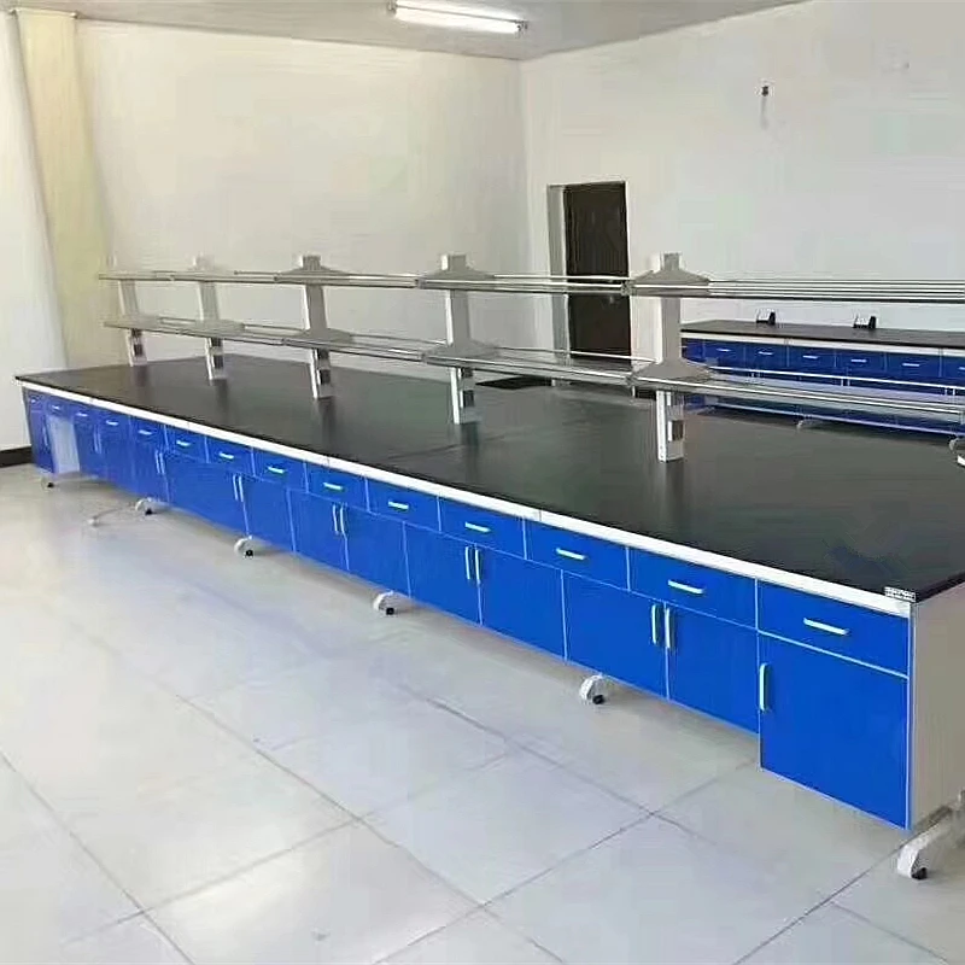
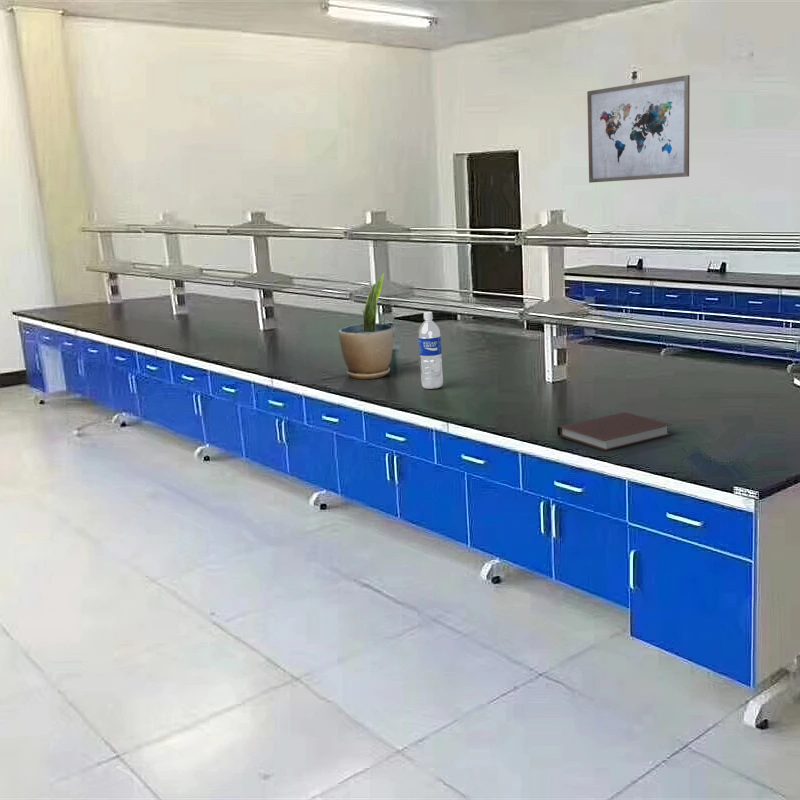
+ potted plant (365, 326)
+ notebook (614, 430)
+ wall art (636, 132)
+ water bottle (430, 350)
